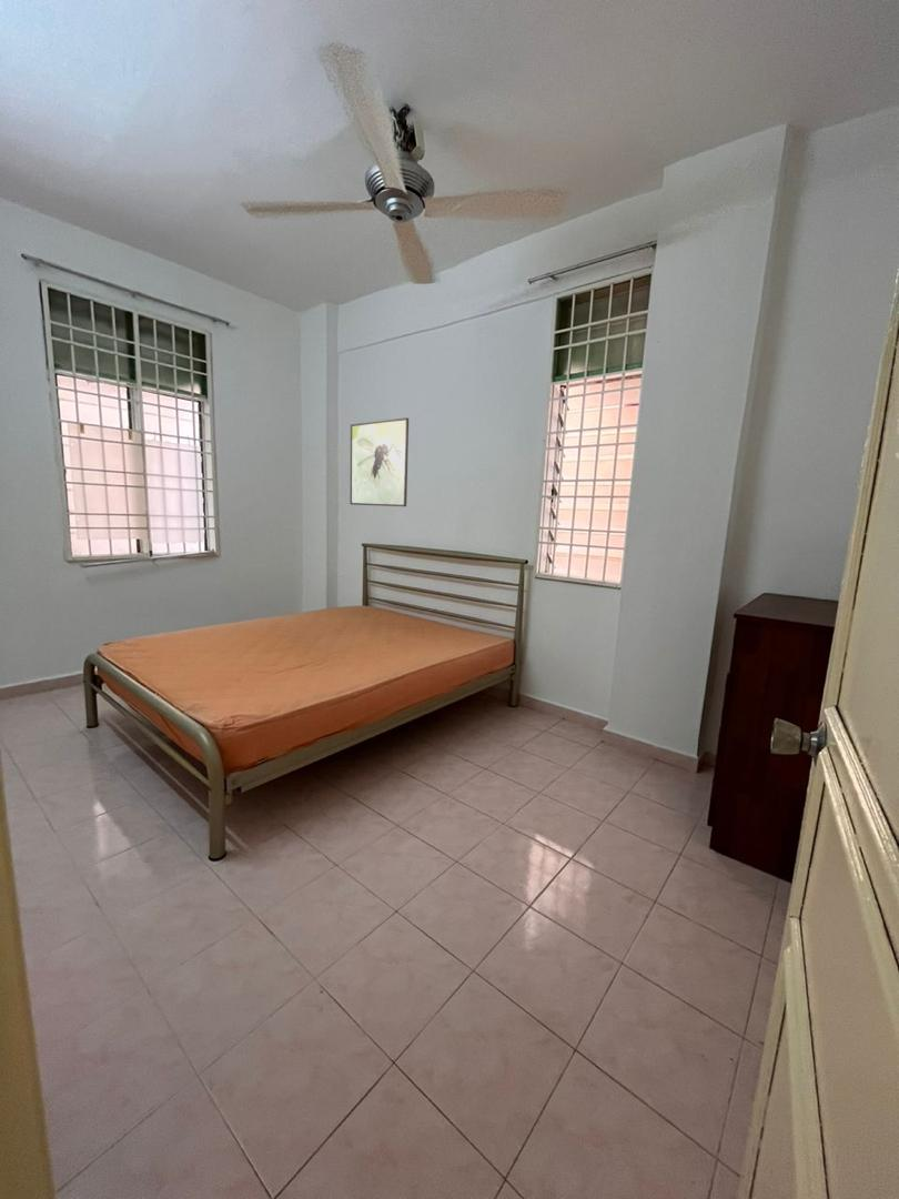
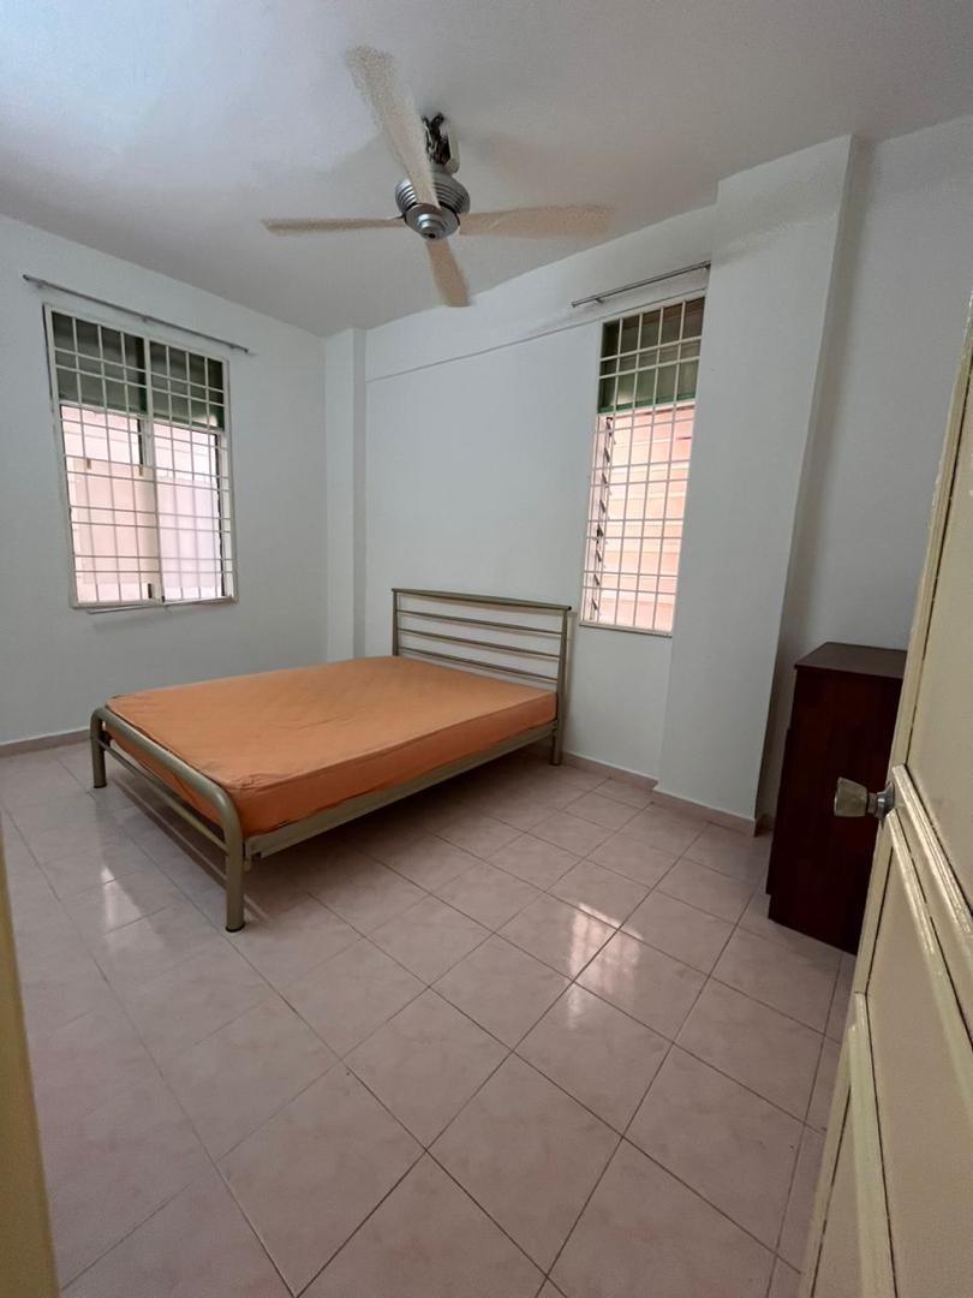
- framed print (377, 464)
